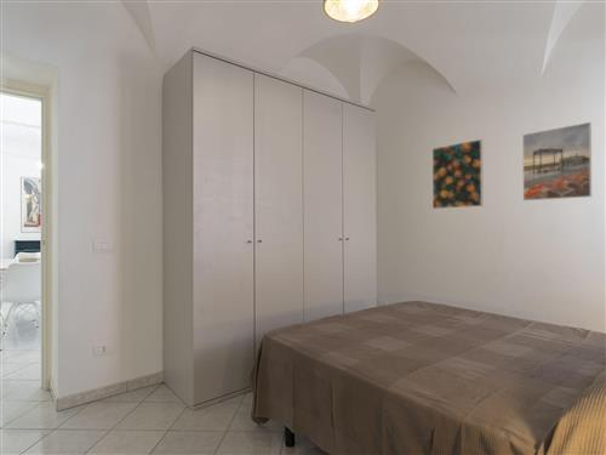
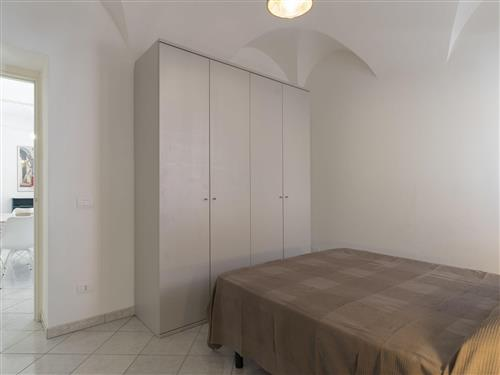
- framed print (555, 164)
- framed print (456, 175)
